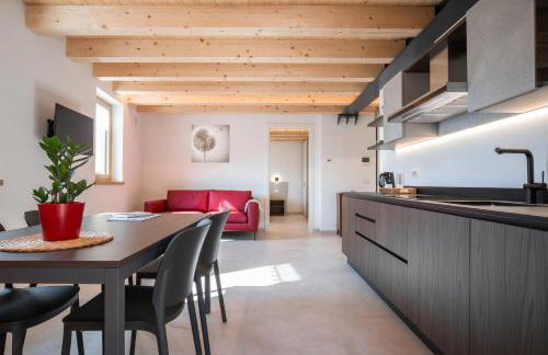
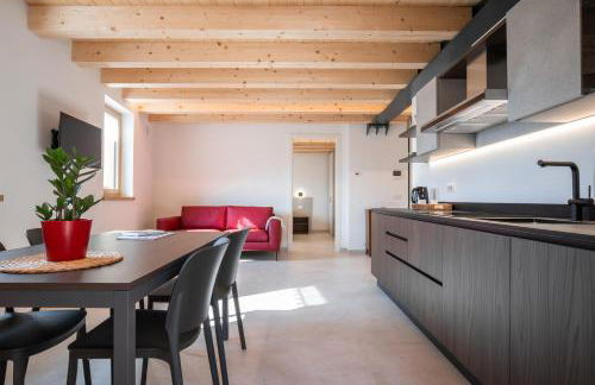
- wall art (210, 144)
